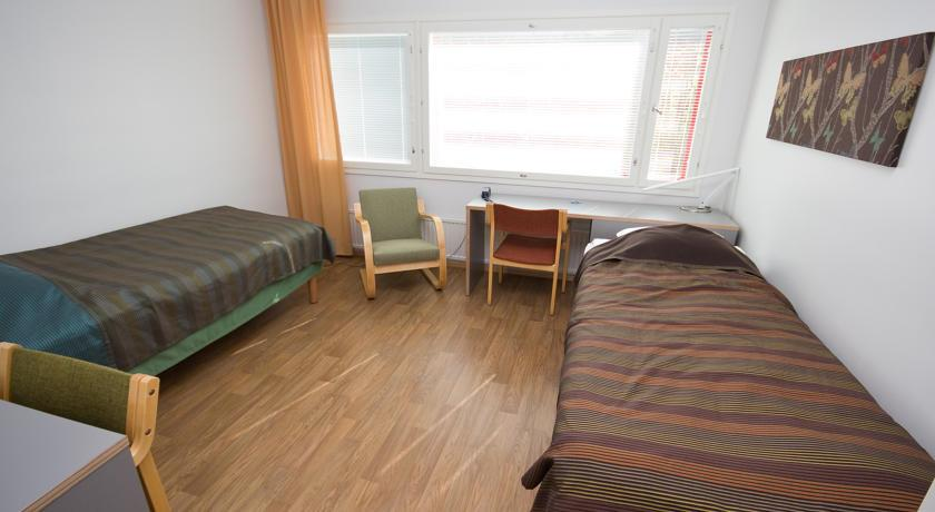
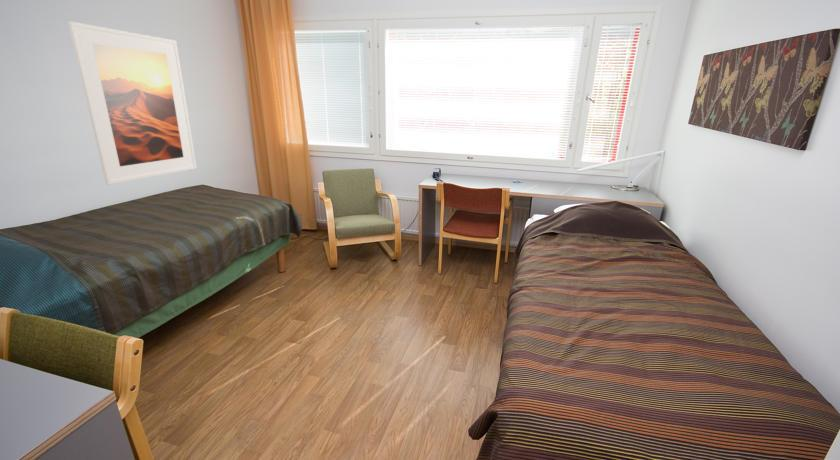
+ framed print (143, 107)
